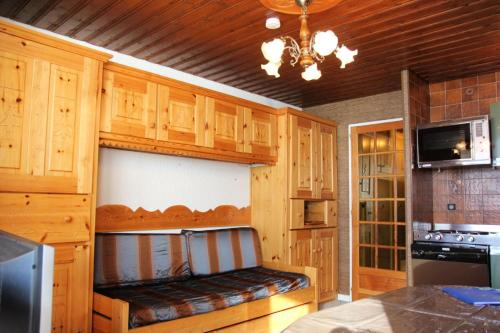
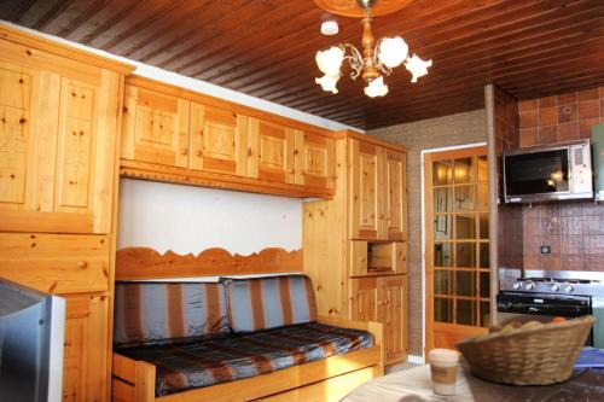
+ fruit basket (524, 343)
+ coffee cup (443, 371)
